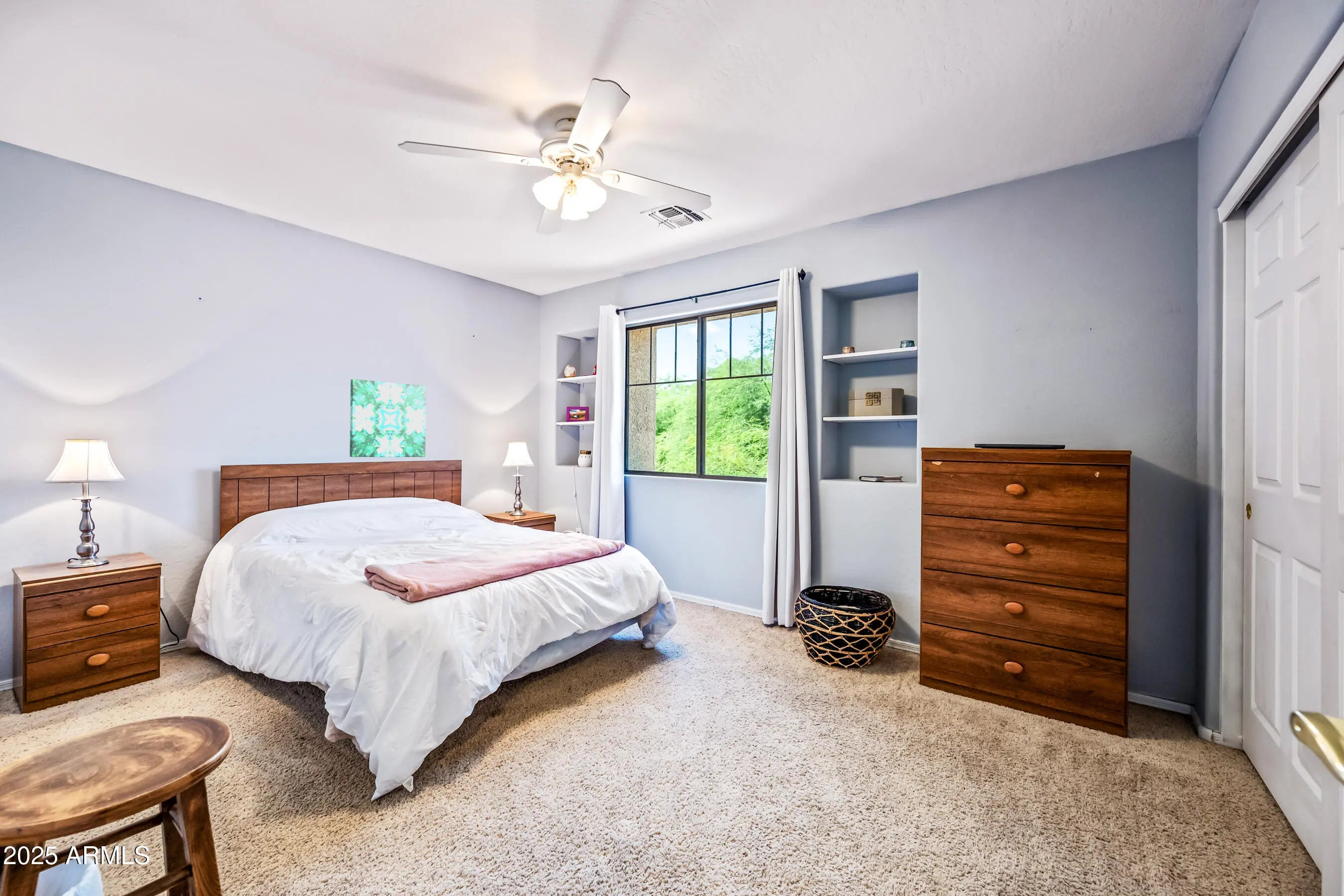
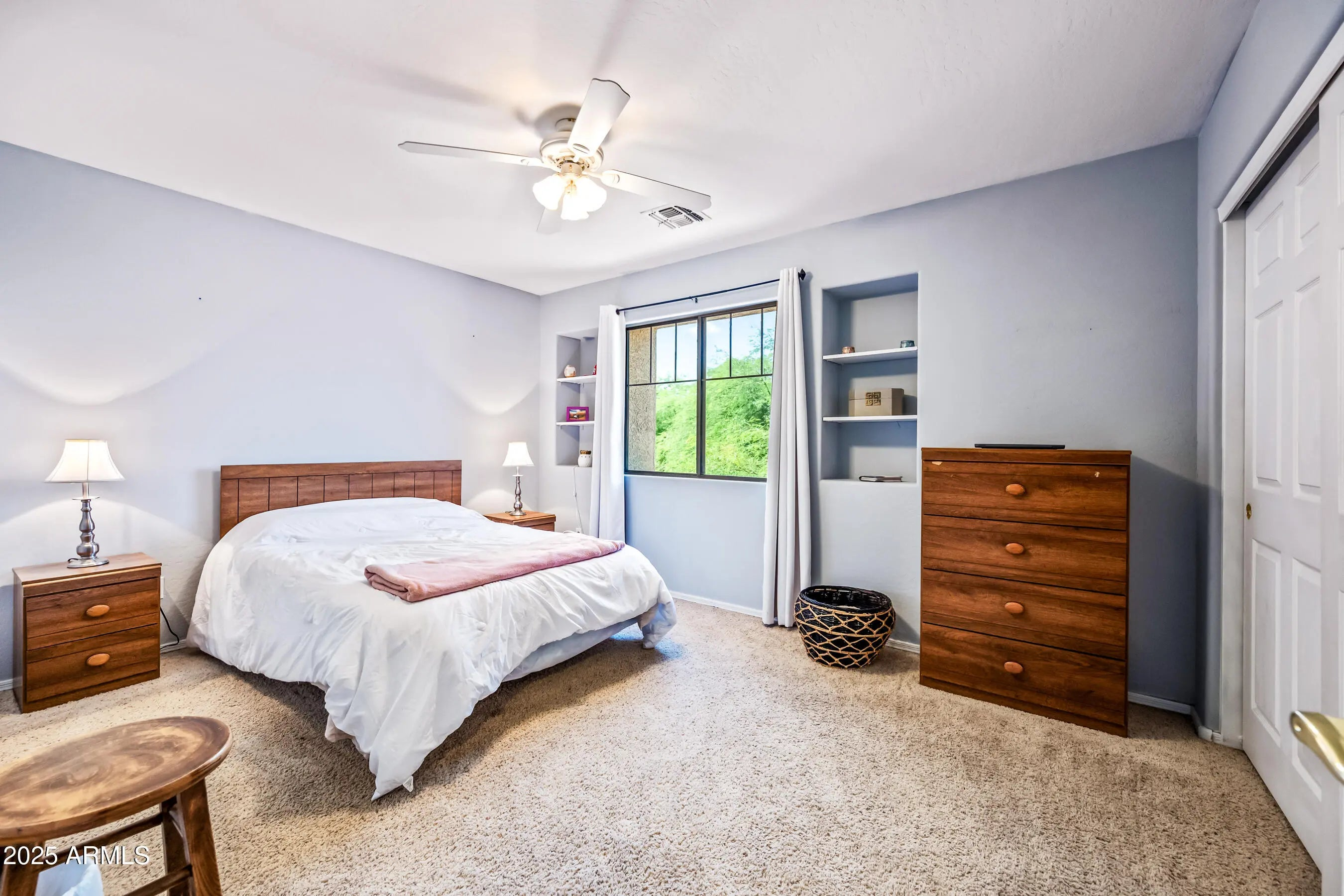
- wall art (389, 420)
